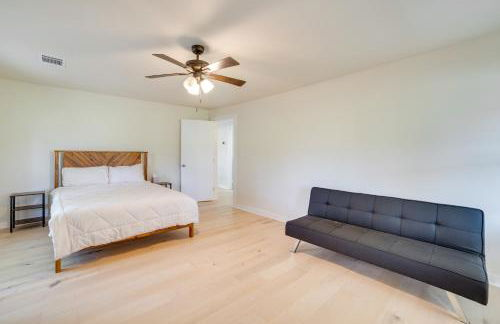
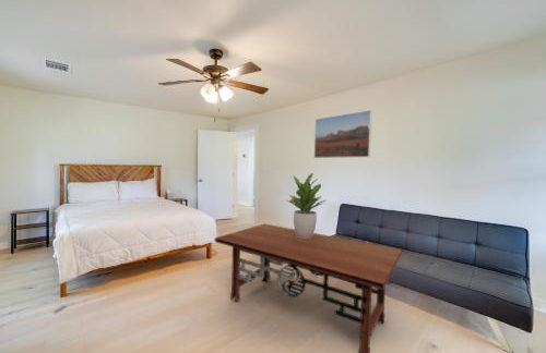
+ potted plant (304, 204)
+ coffee table (302, 277)
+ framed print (340, 136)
